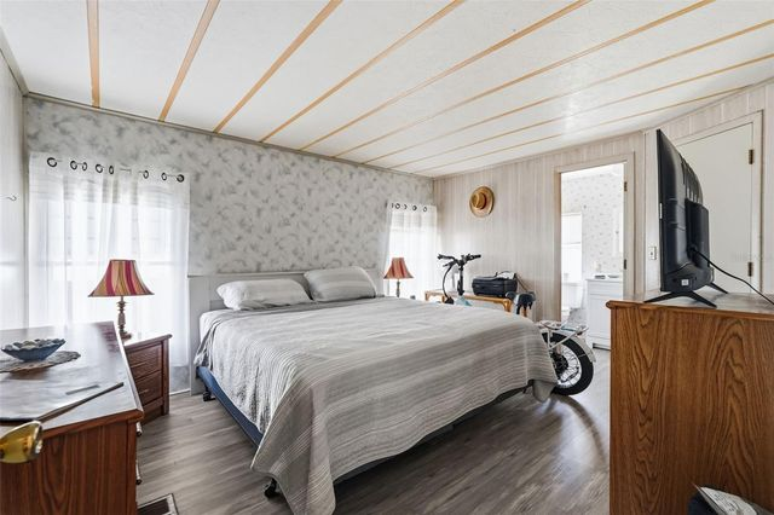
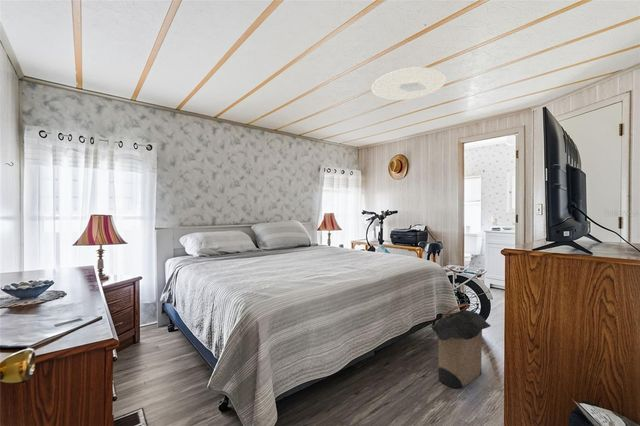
+ ceiling light (407, 82)
+ laundry hamper (459, 336)
